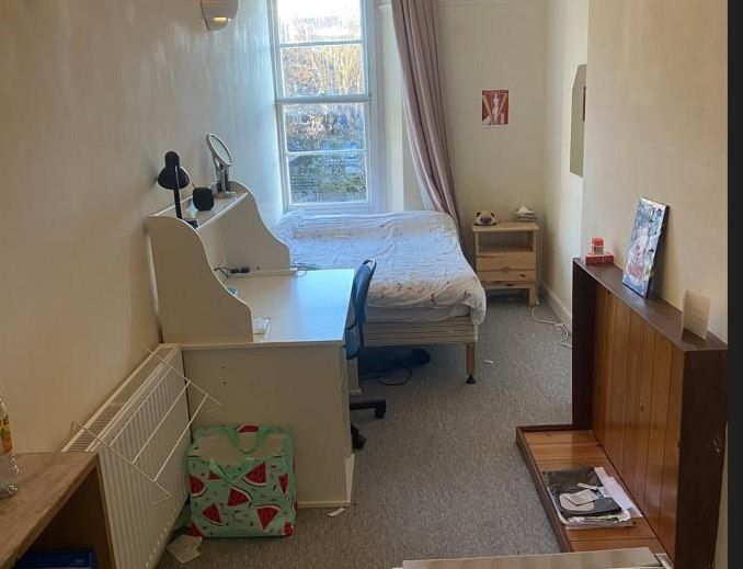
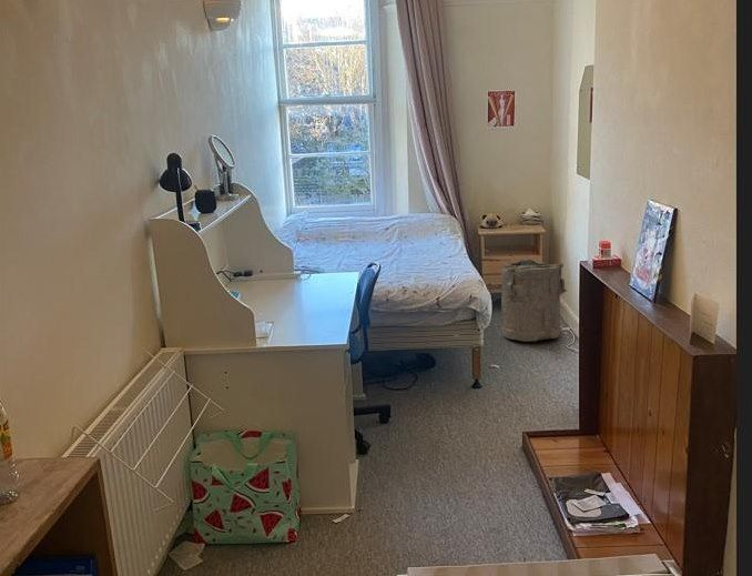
+ laundry hamper (533, 297)
